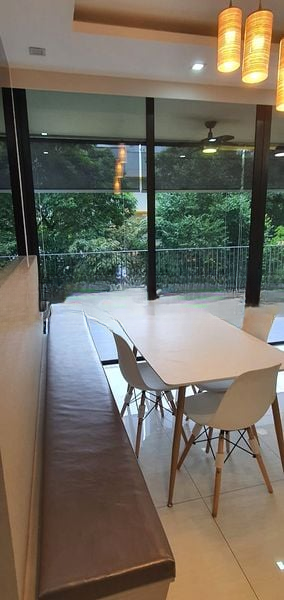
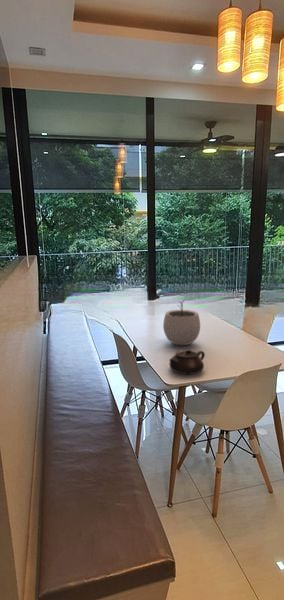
+ plant pot (181, 321)
+ teapot (187, 360)
